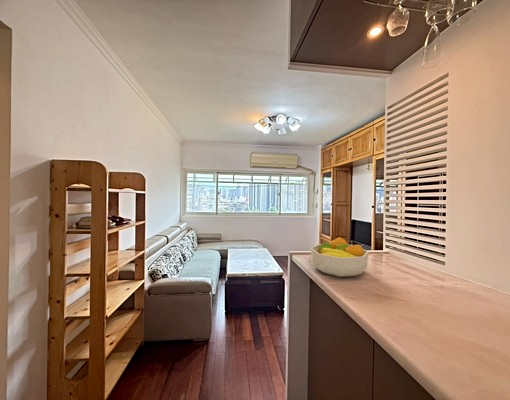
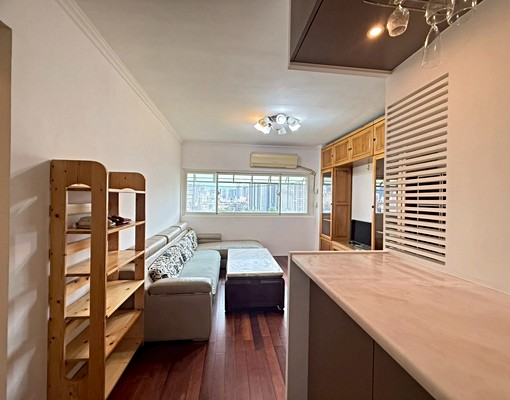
- fruit bowl (338, 255)
